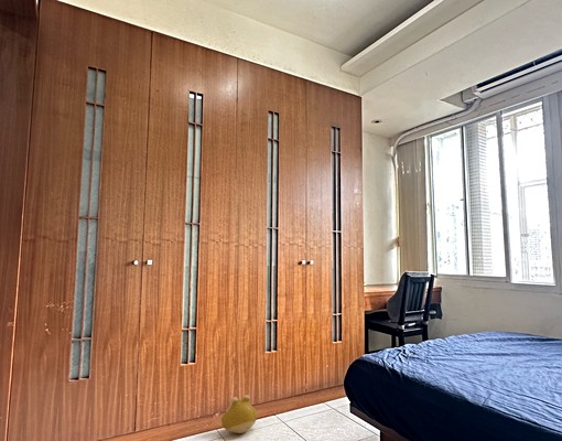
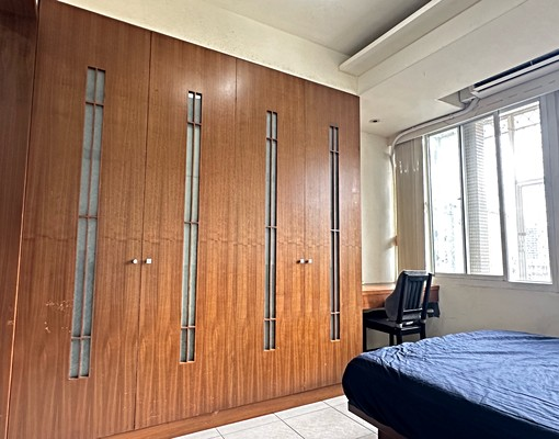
- plush toy (239, 413)
